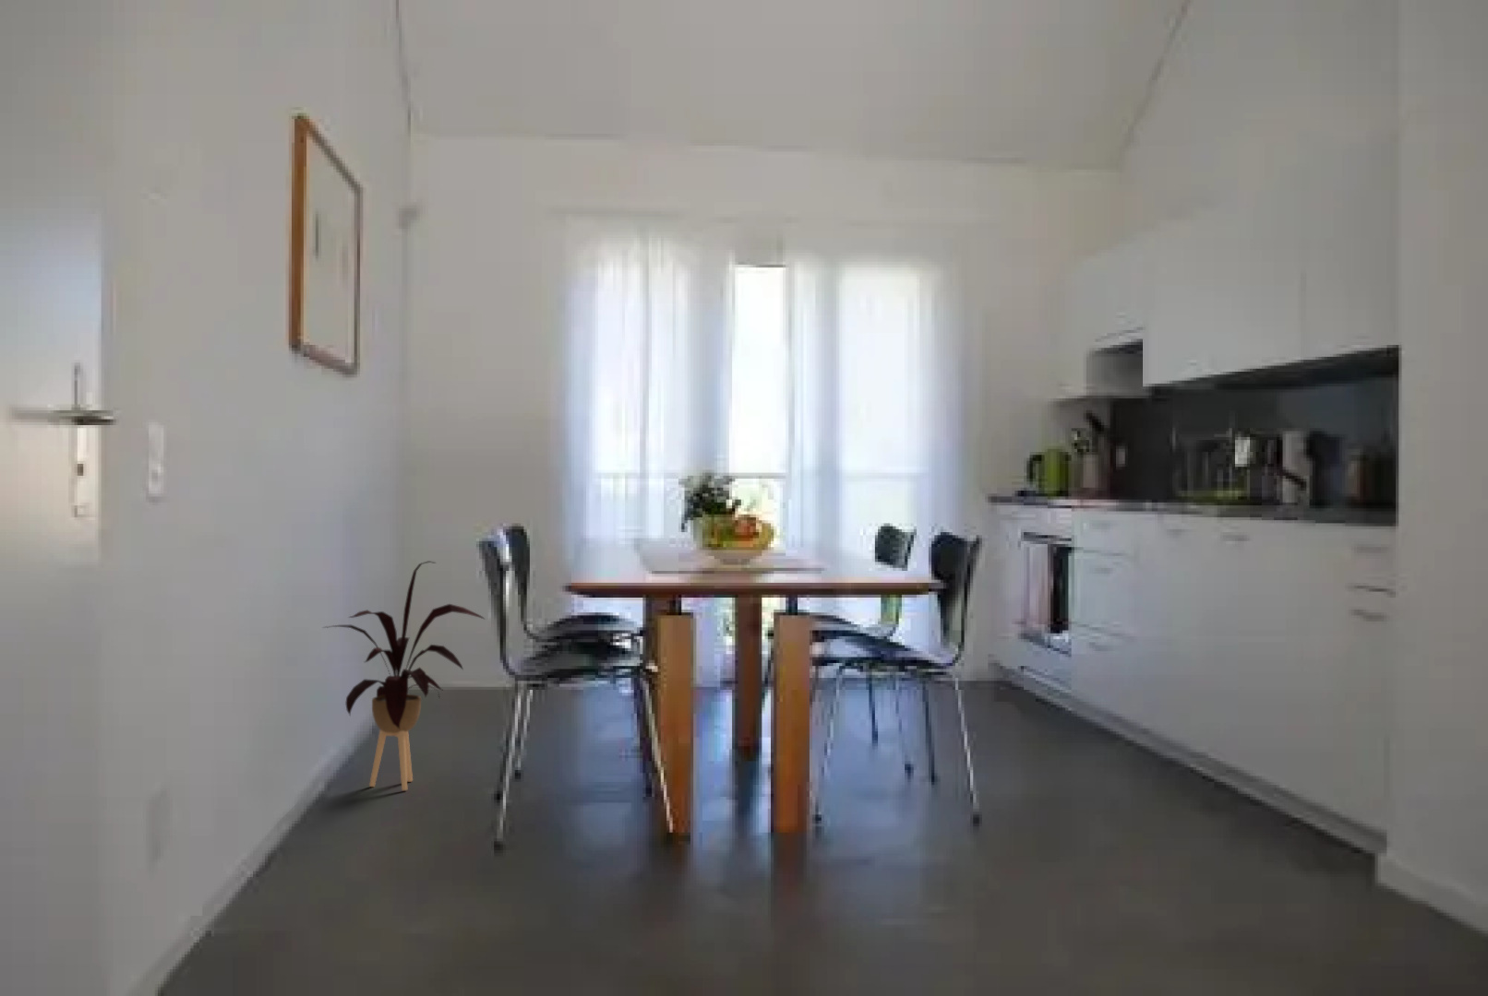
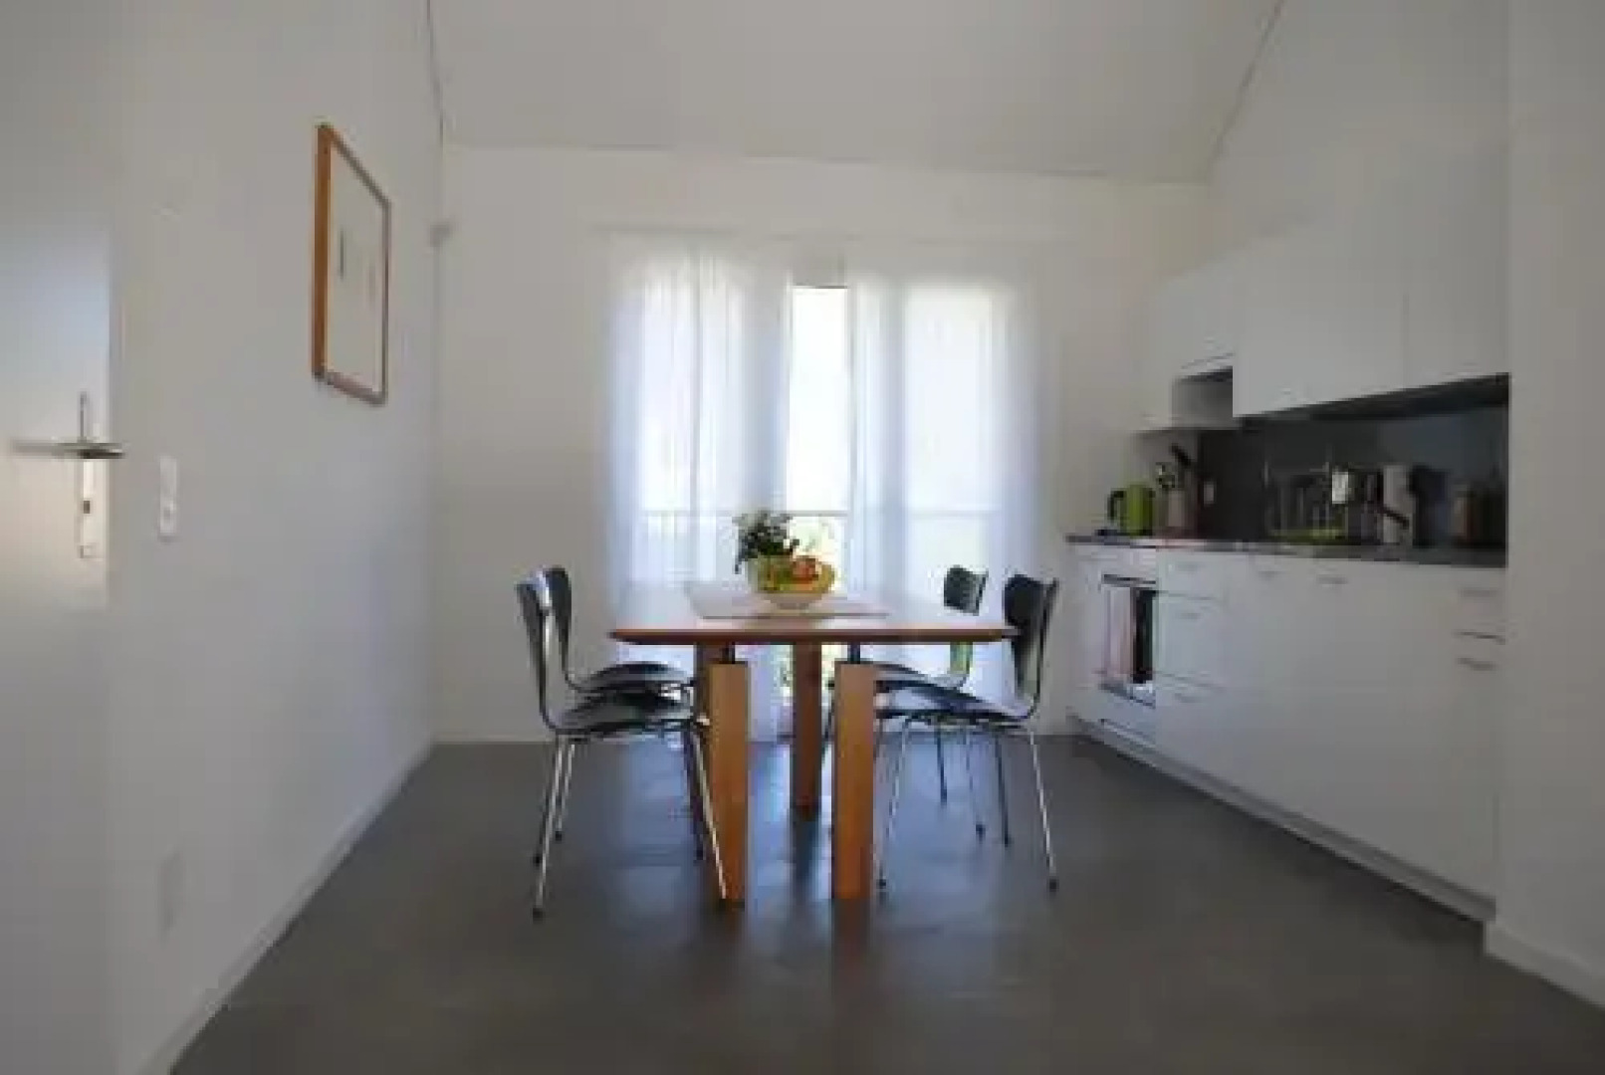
- house plant (403, 675)
